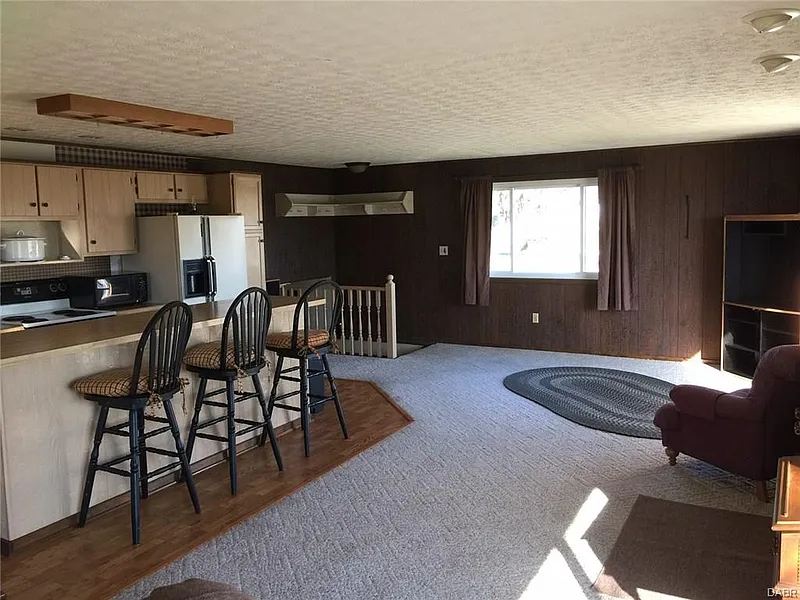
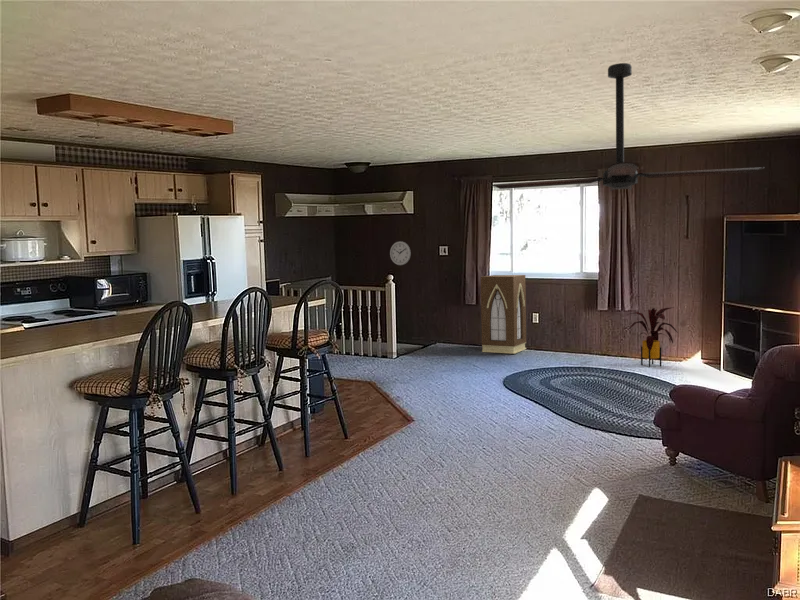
+ wall clock (399, 253)
+ house plant (650, 336)
+ ceiling fan (619, 127)
+ cabinet (504, 313)
